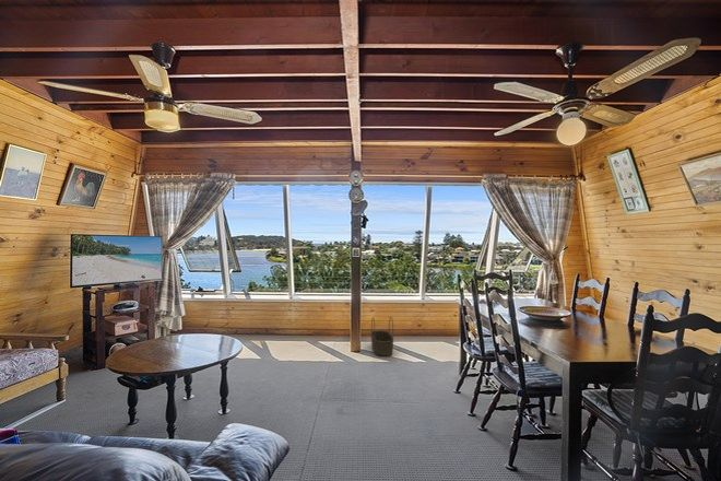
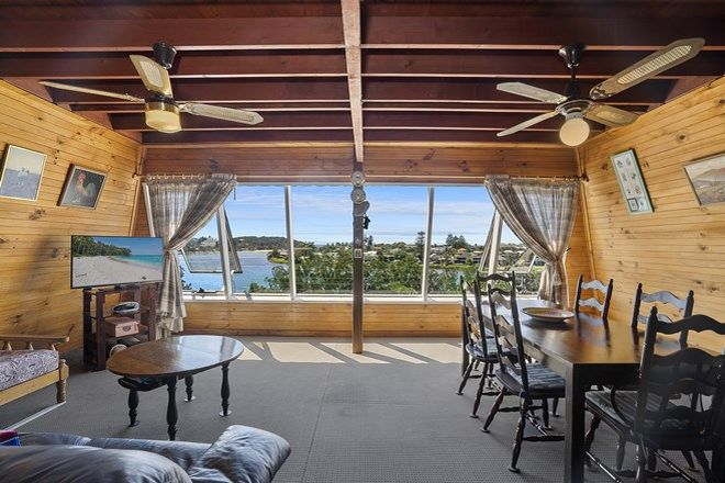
- basket (381, 333)
